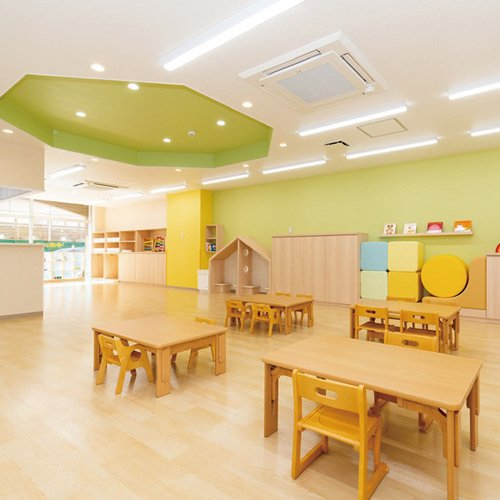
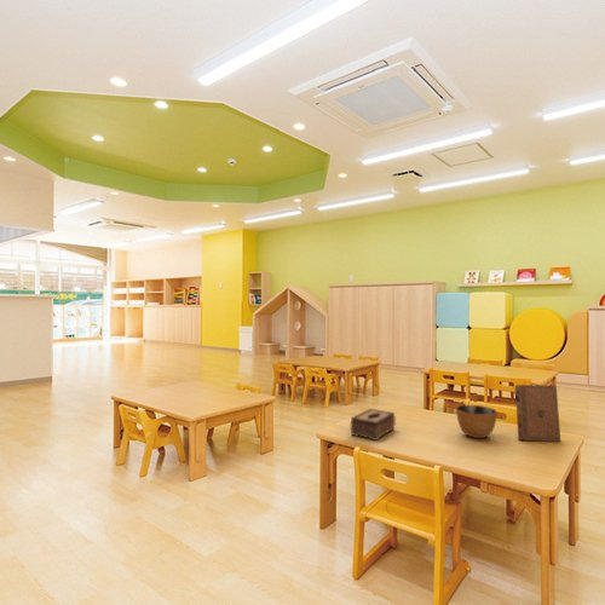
+ bowl (476, 422)
+ book (536, 411)
+ tissue box (373, 424)
